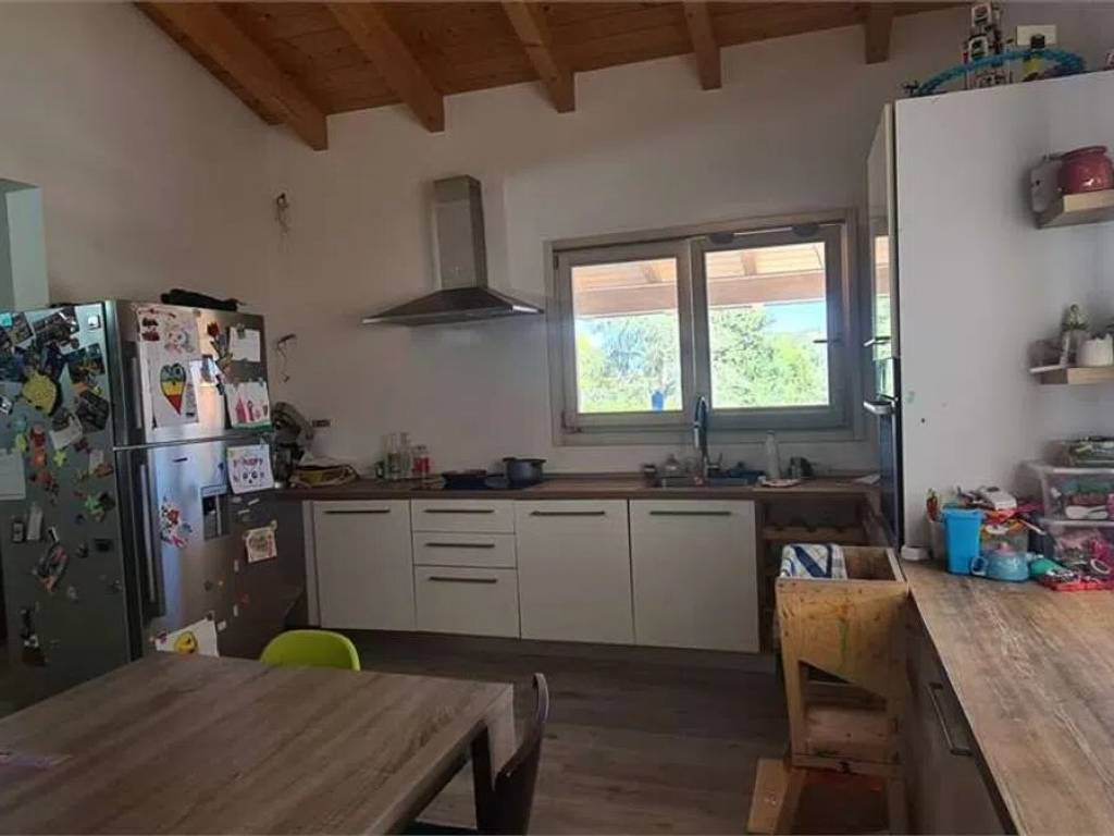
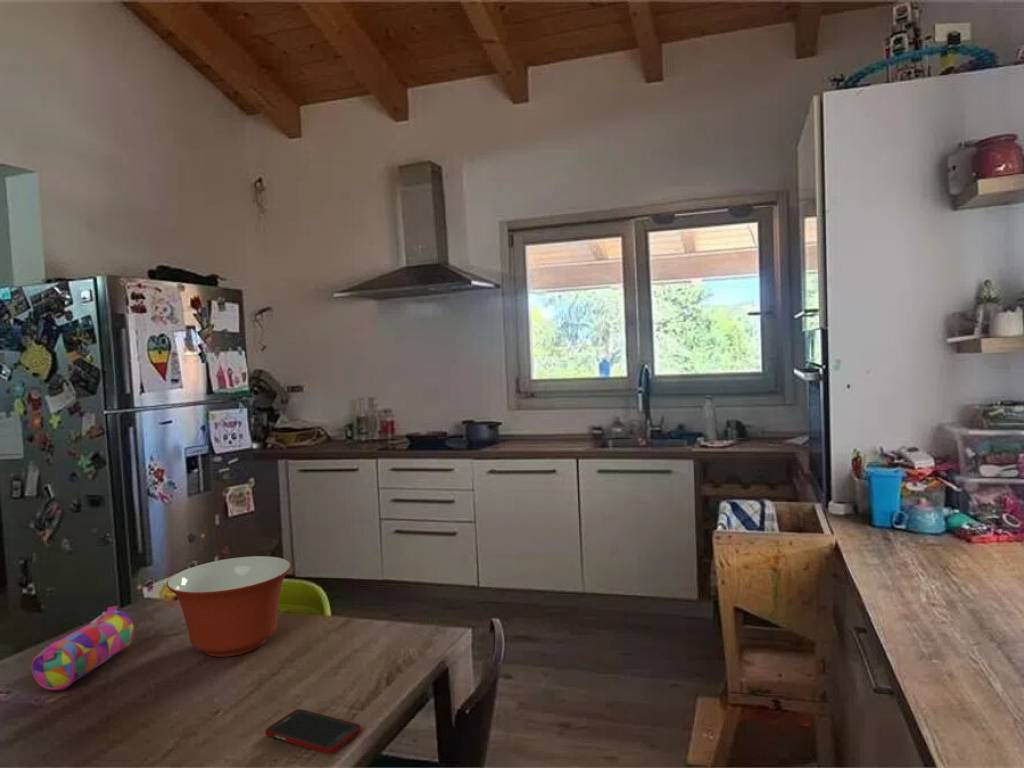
+ pencil case (86, 646)
+ mixing bowl (233, 608)
+ cell phone (313, 730)
